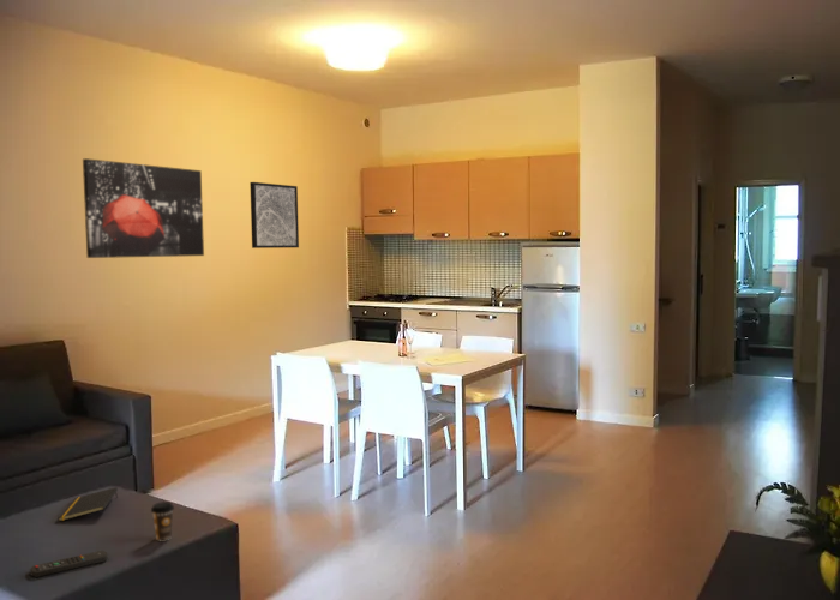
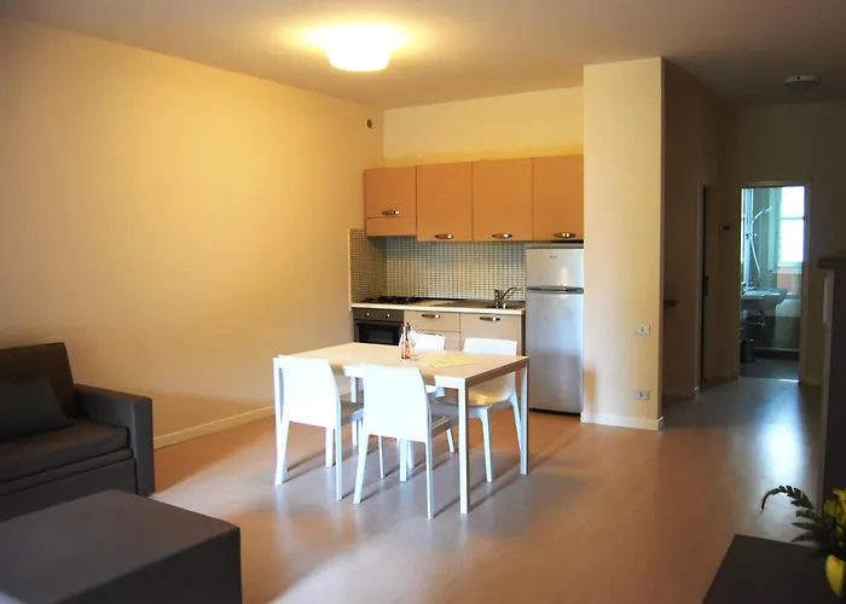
- notepad (89, 503)
- coffee cup (162, 521)
- wall art (148, 211)
- wall art (275, 216)
- remote control (70, 563)
